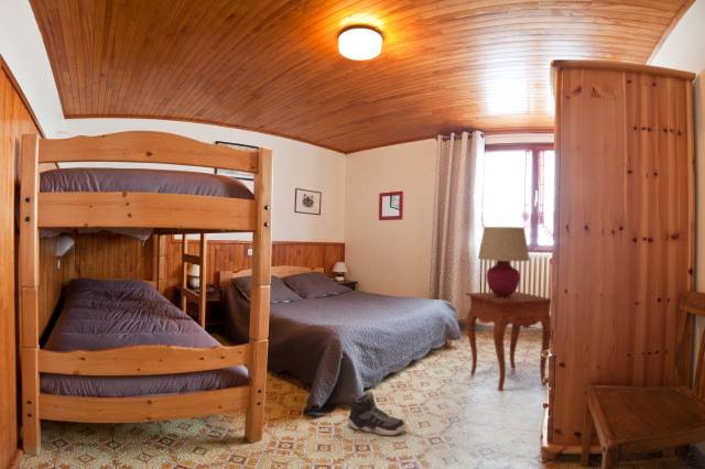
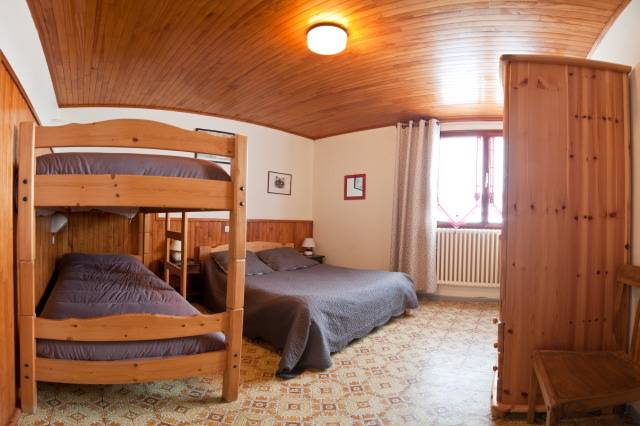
- side table (511, 337)
- table lamp (502, 261)
- sneaker (376, 412)
